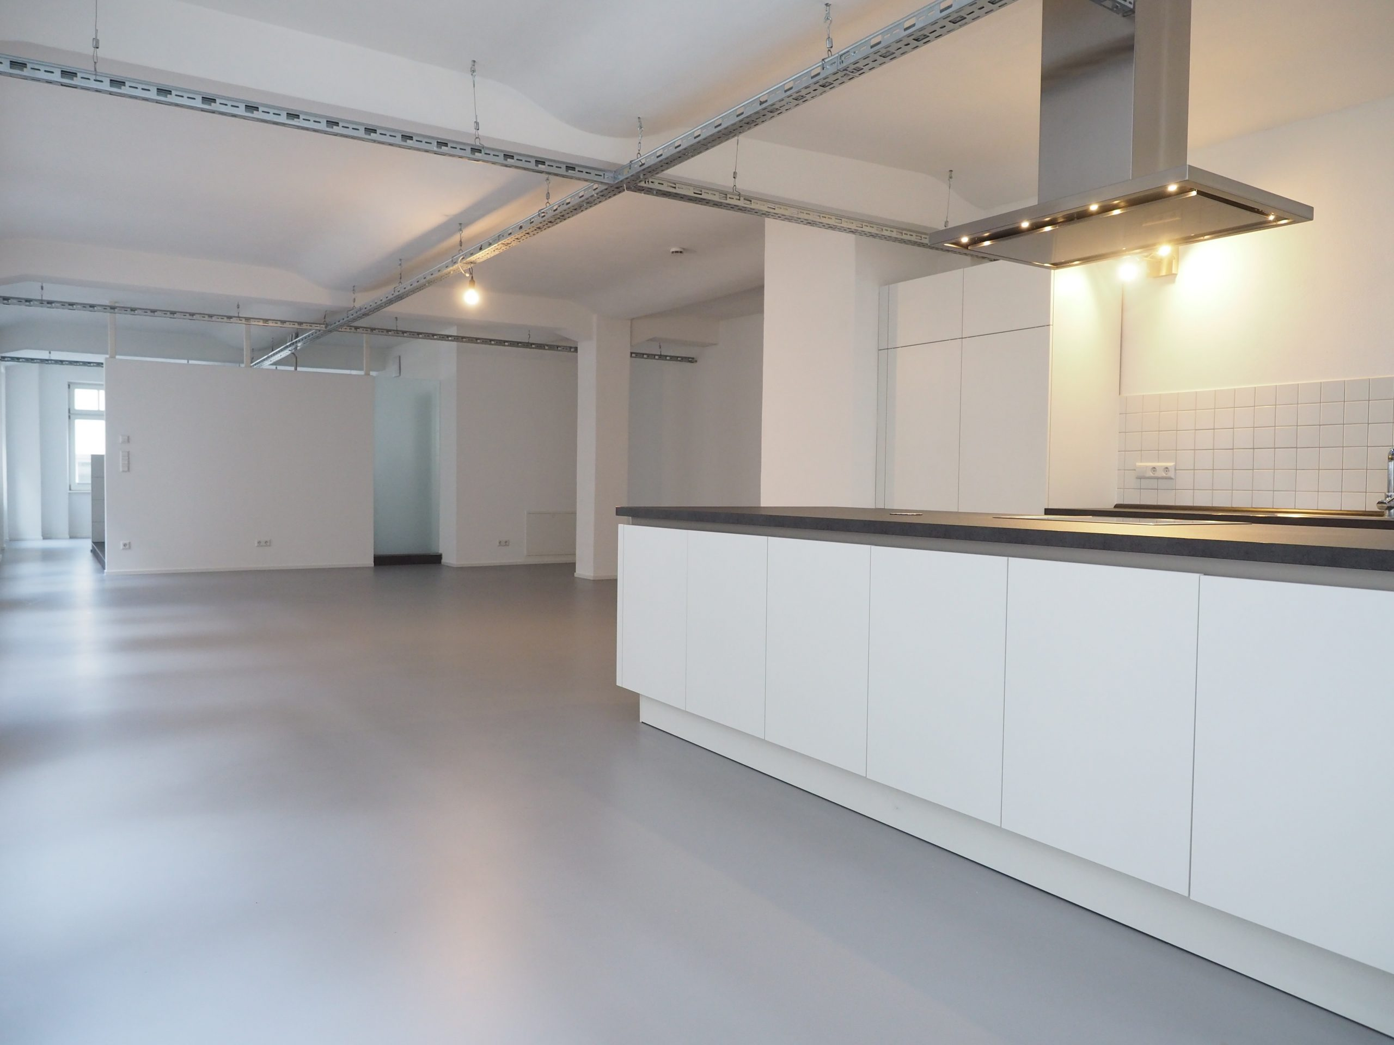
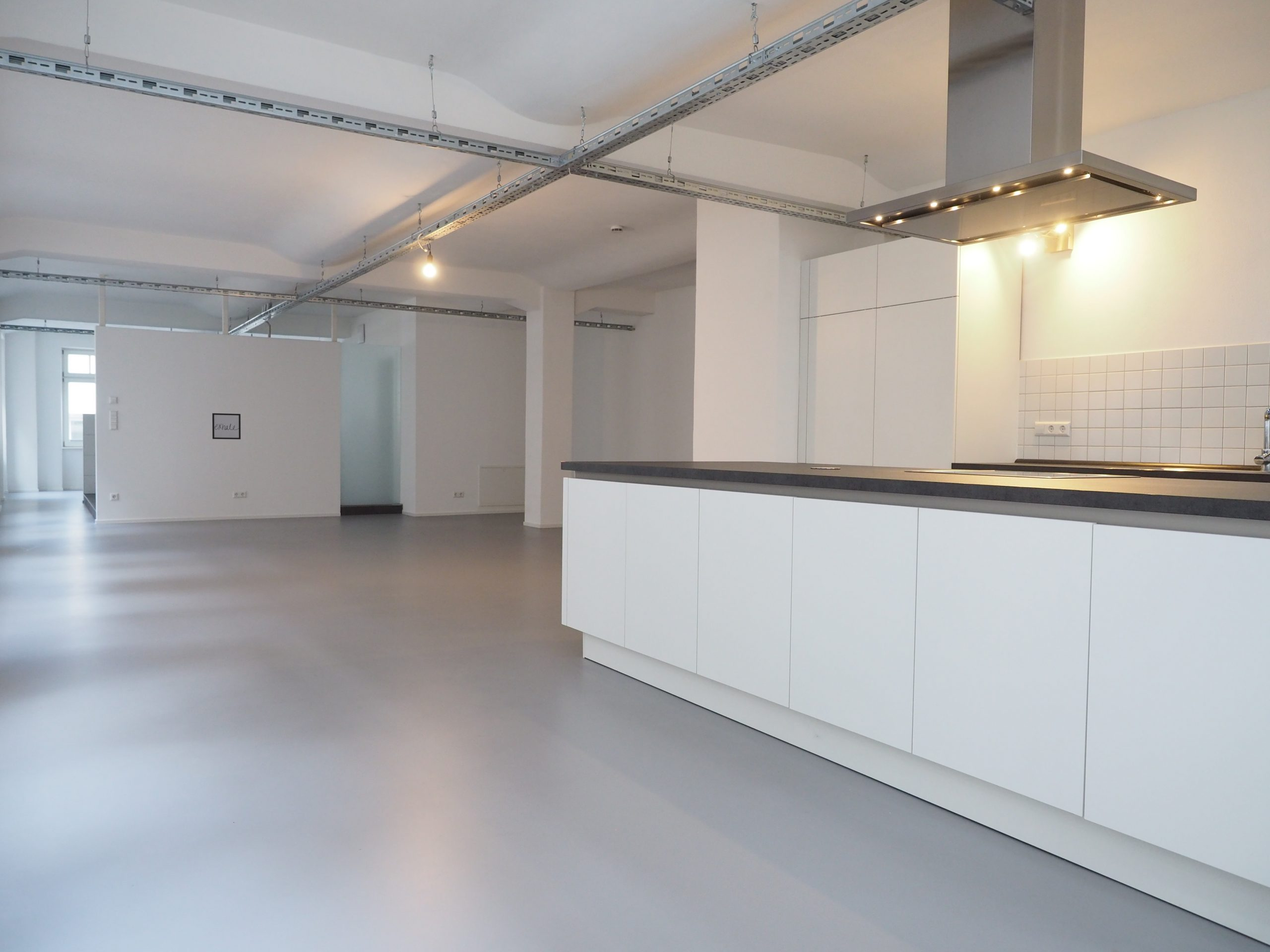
+ wall art (226, 426)
